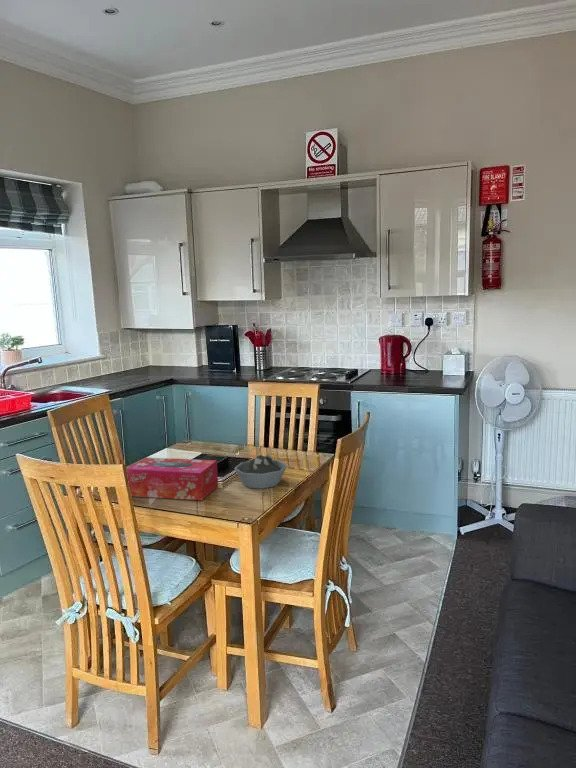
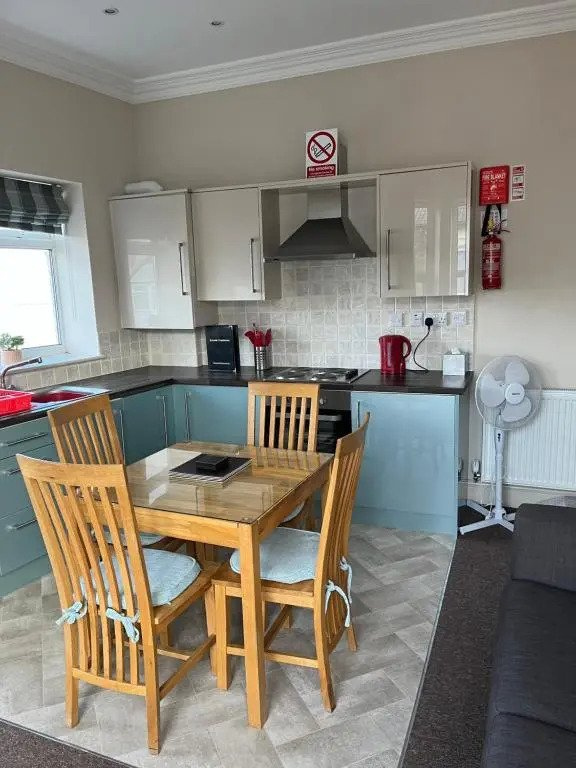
- tissue box (172, 477)
- bowl (260, 469)
